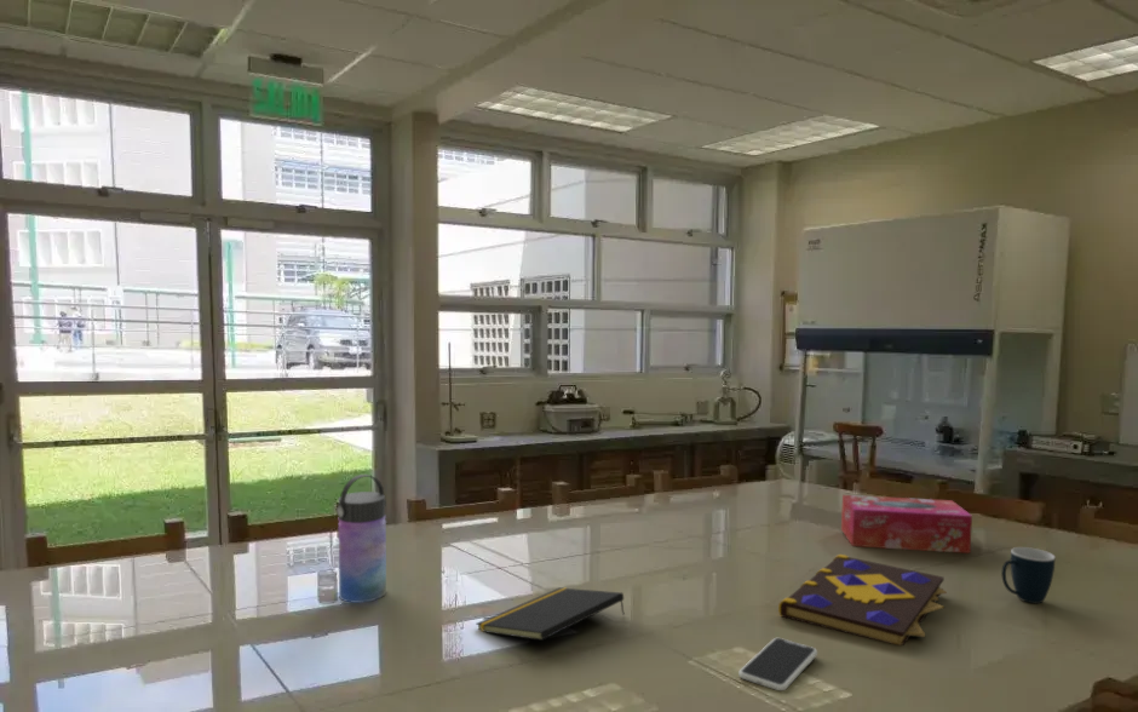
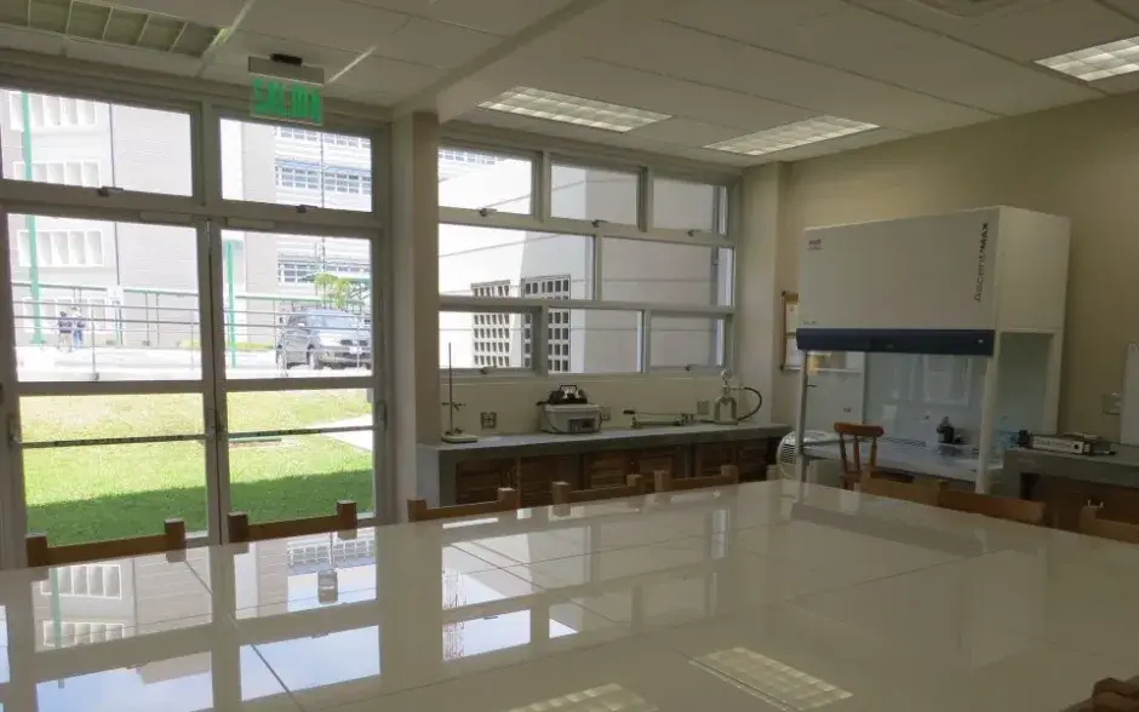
- notepad (551, 611)
- water bottle (362, 534)
- smartphone (778, 662)
- mug (1024, 576)
- book (870, 593)
- tissue box (903, 522)
